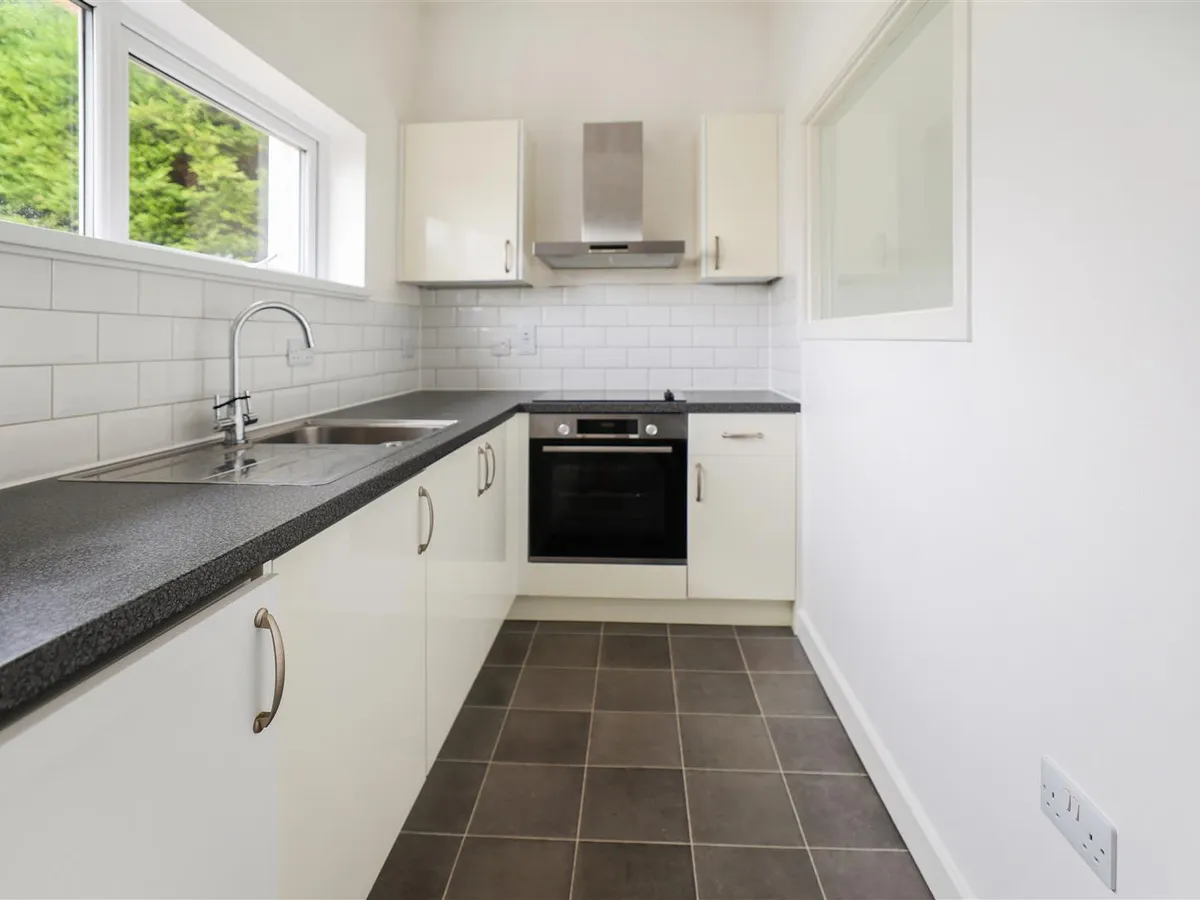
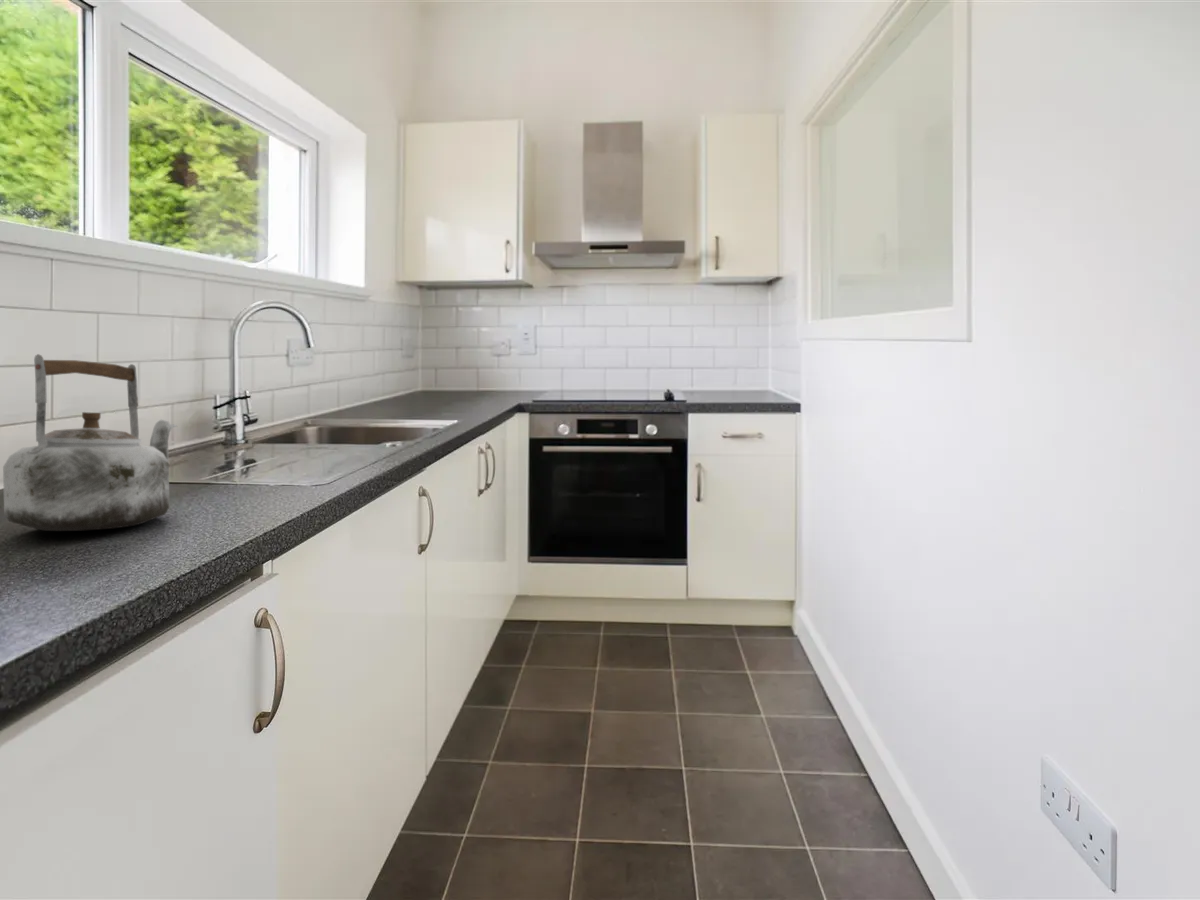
+ kettle (106, 442)
